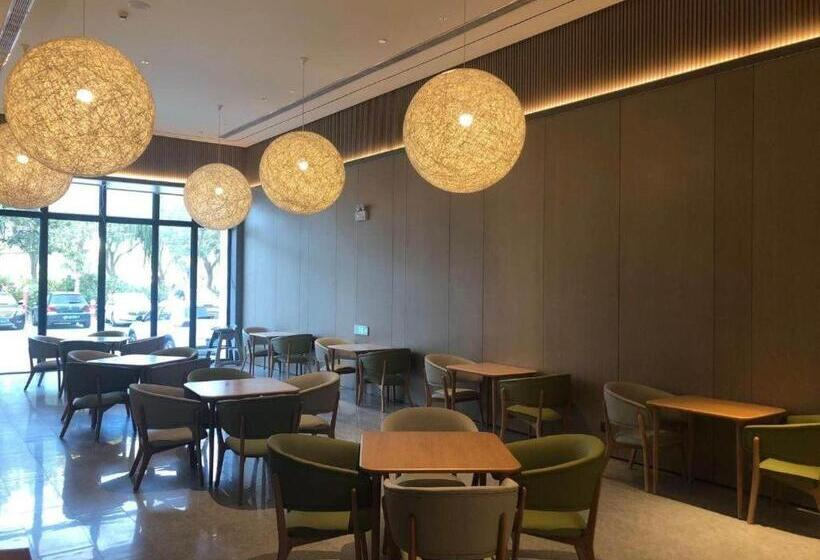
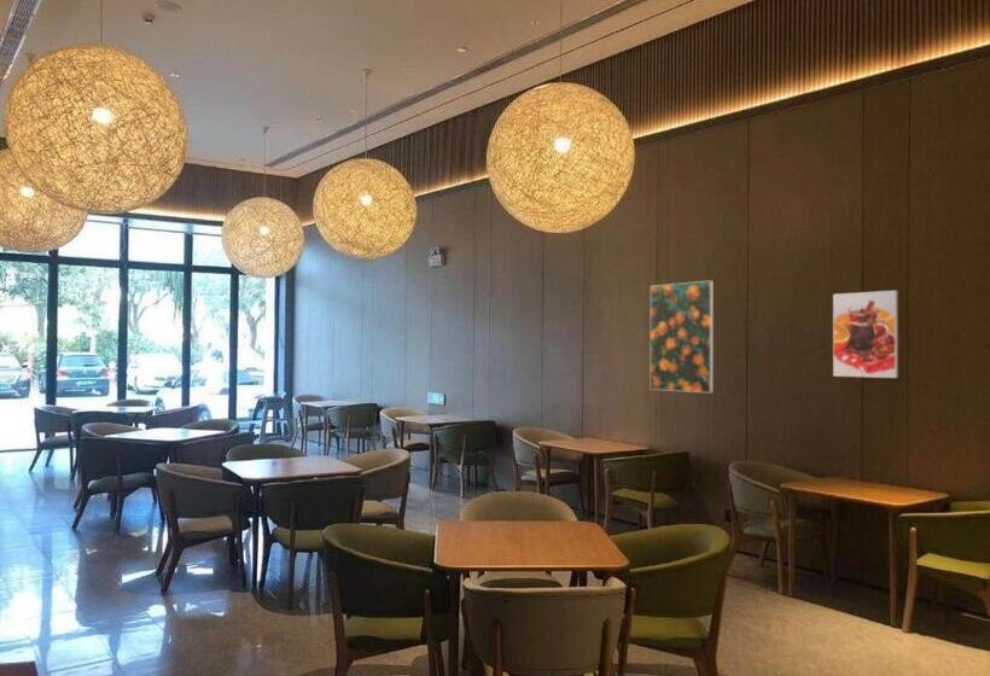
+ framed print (863, 334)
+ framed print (680, 337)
